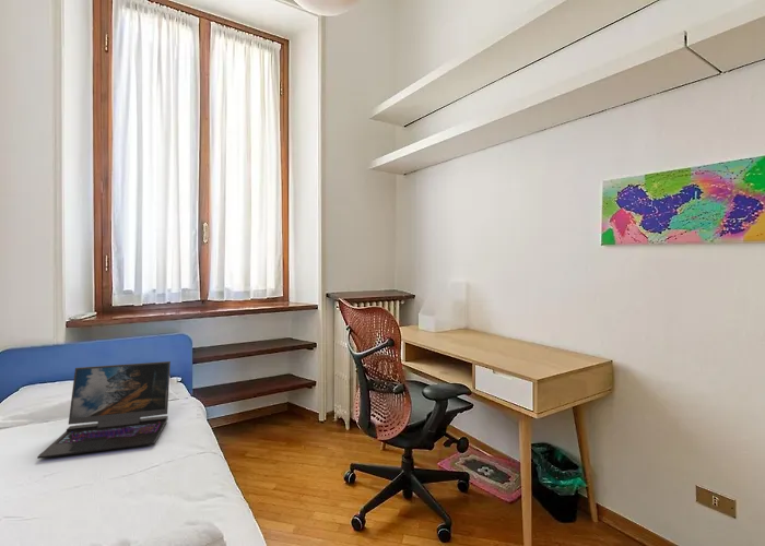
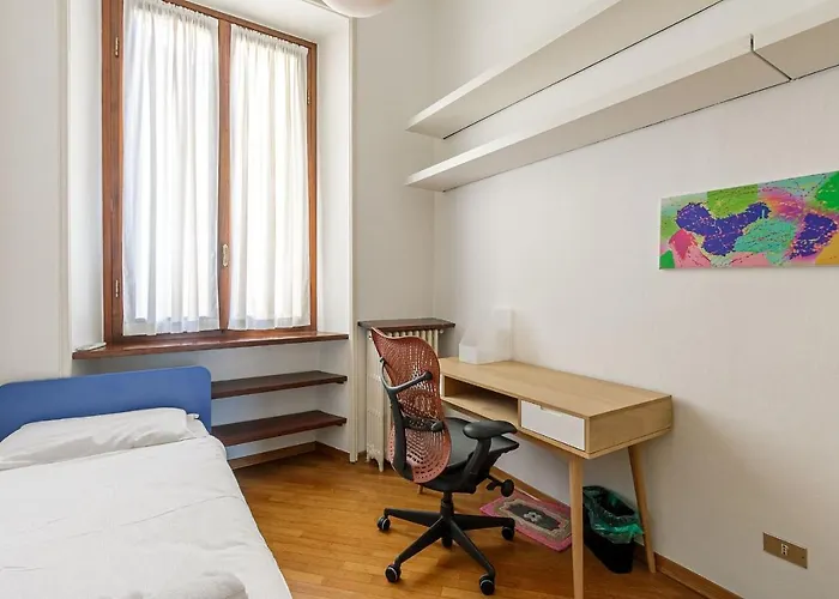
- laptop (113, 404)
